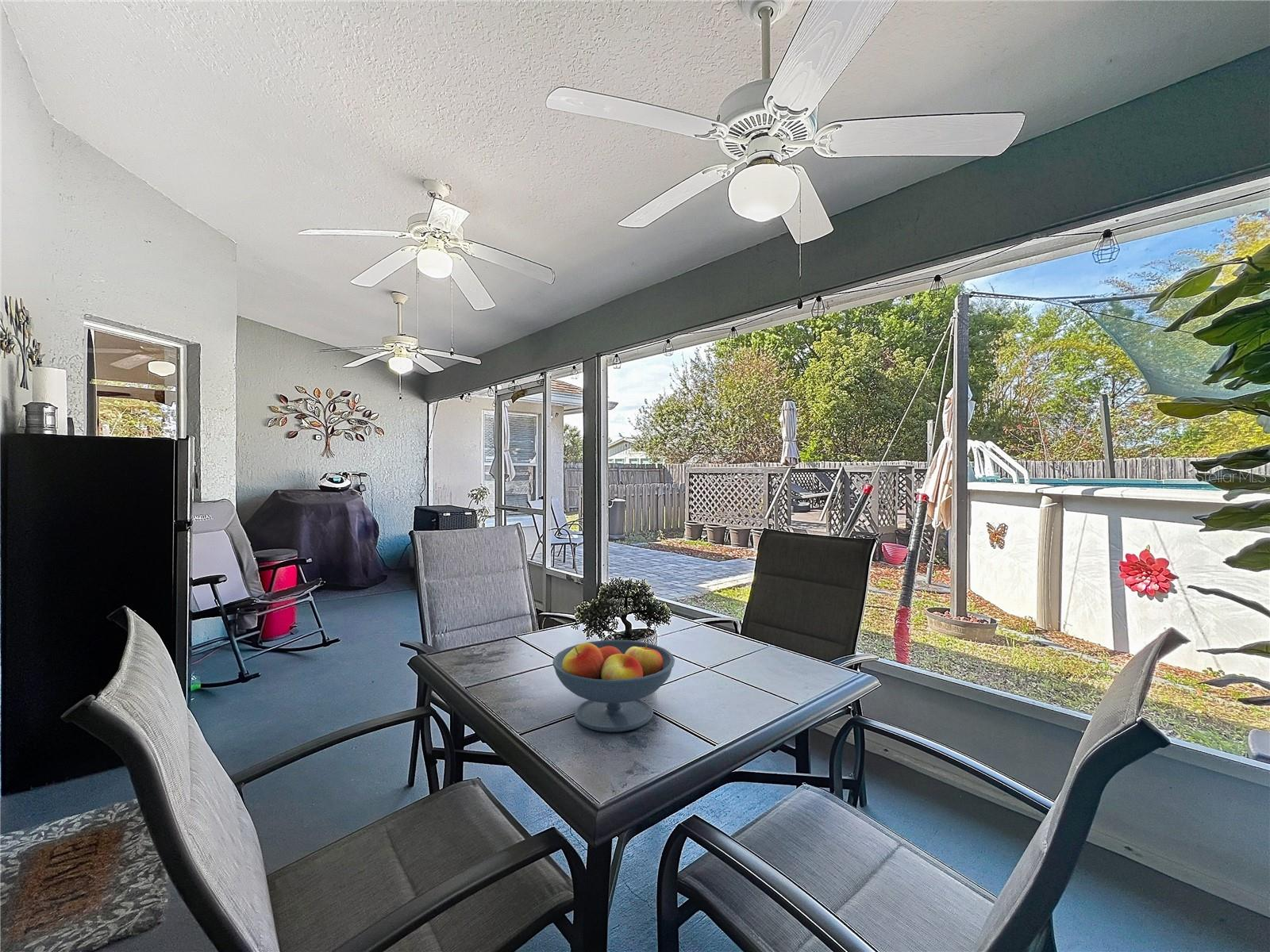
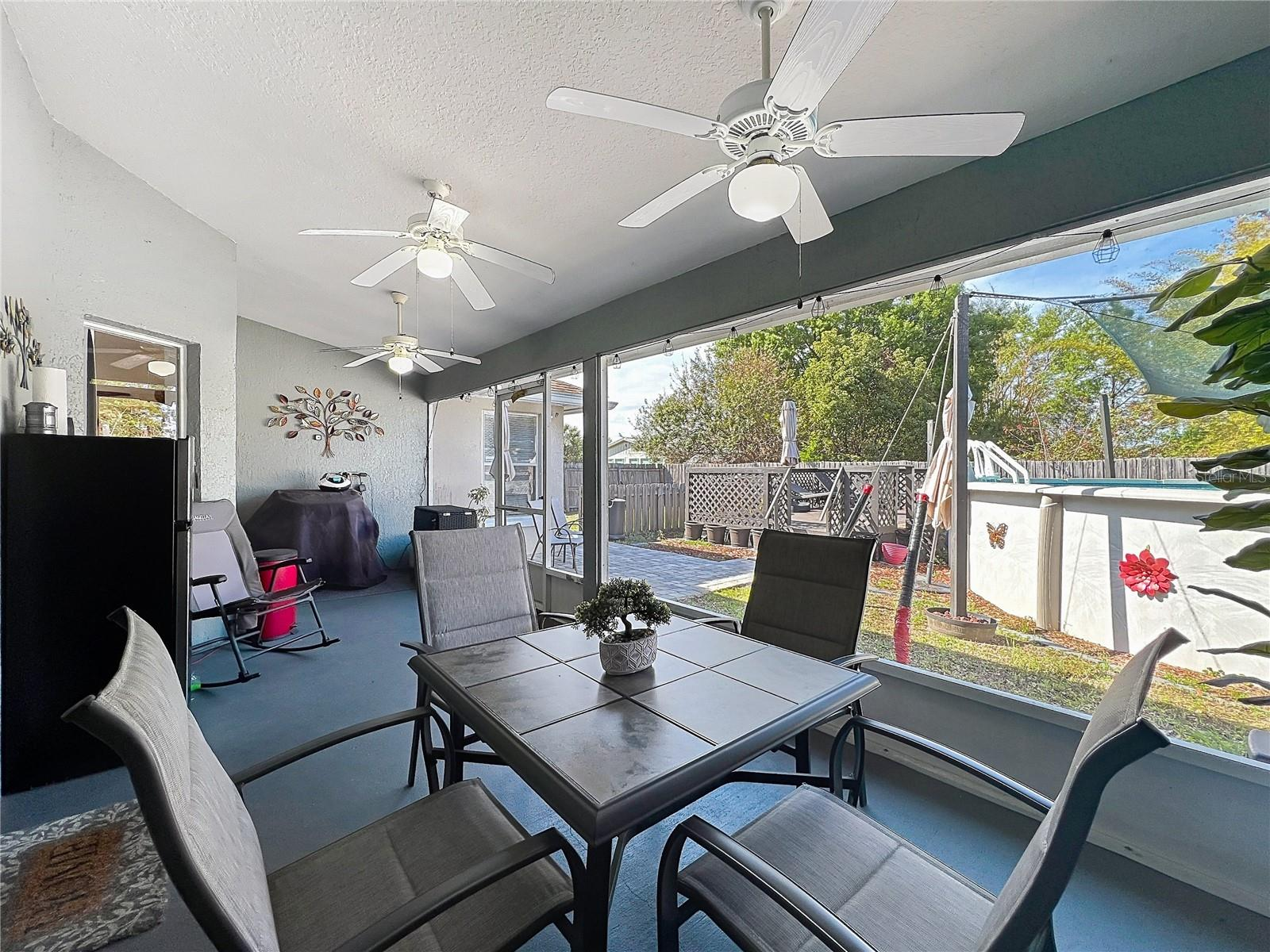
- fruit bowl (614, 676)
